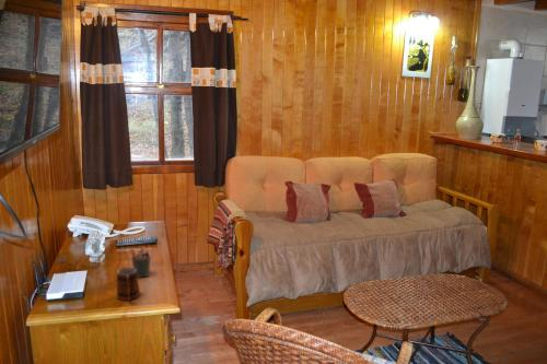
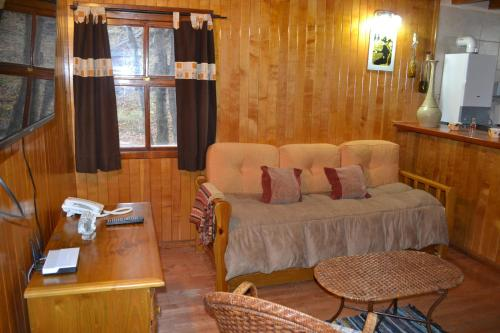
- pen holder (140, 260)
- mug (127, 284)
